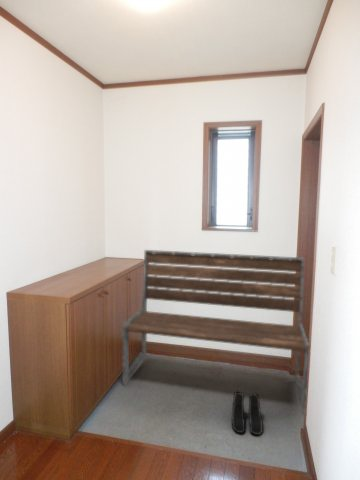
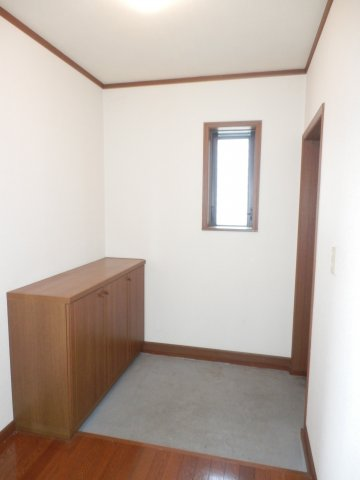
- boots (249, 410)
- bench (214, 319)
